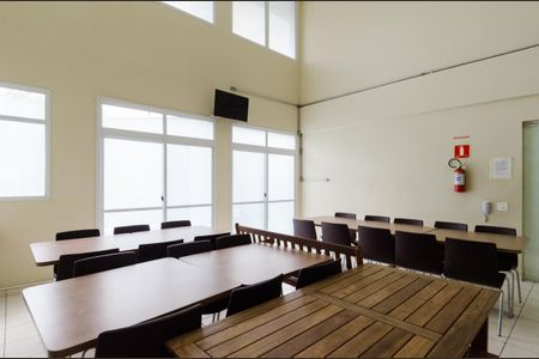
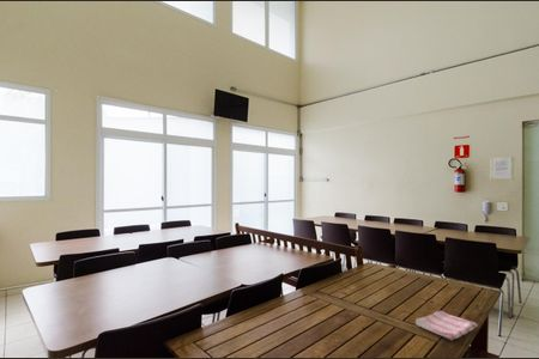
+ dish towel (446, 322)
